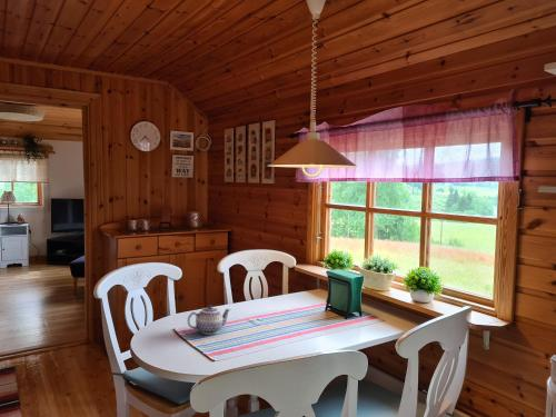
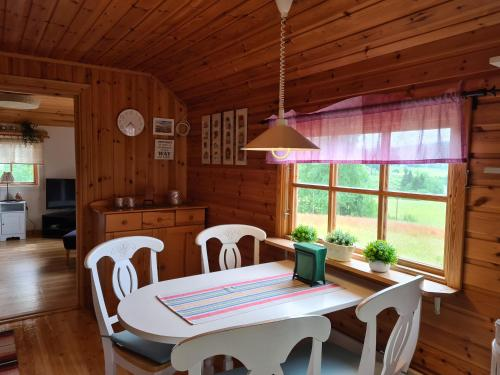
- teapot (209, 318)
